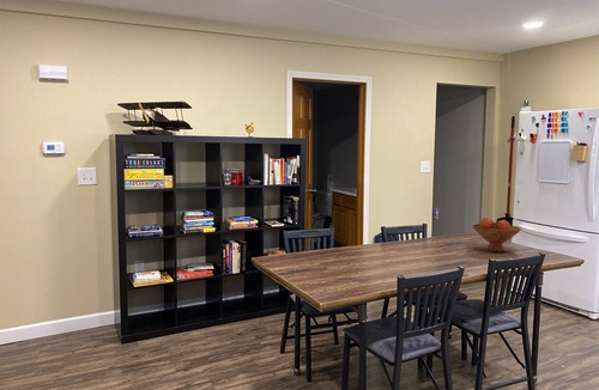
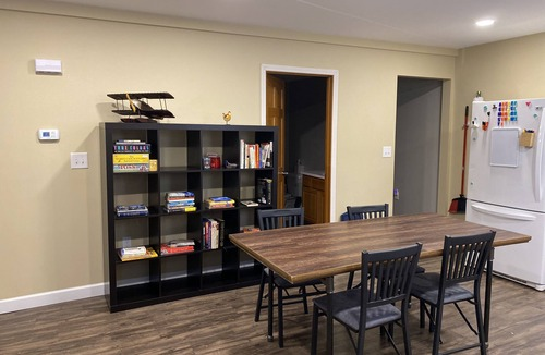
- fruit bowl (496, 233)
